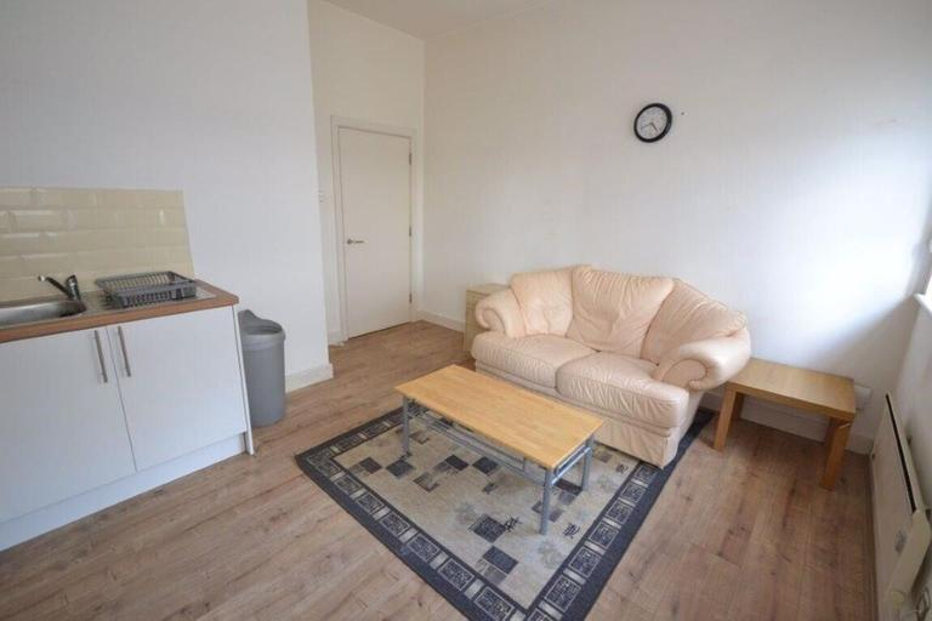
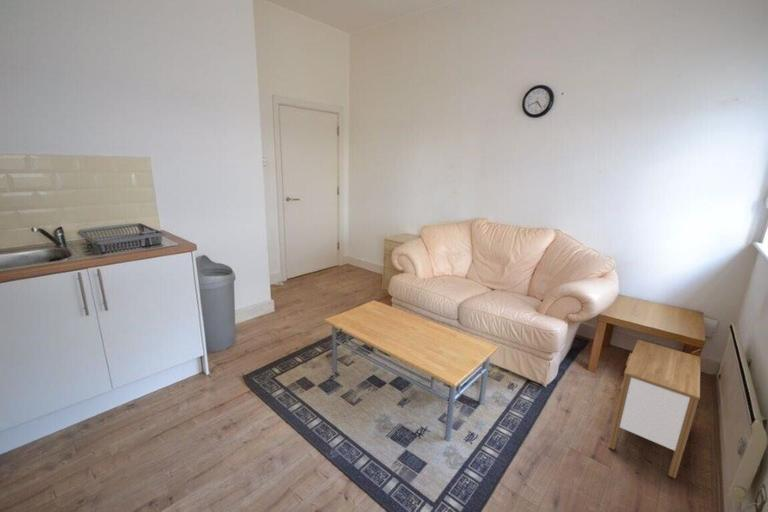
+ nightstand (653, 400)
